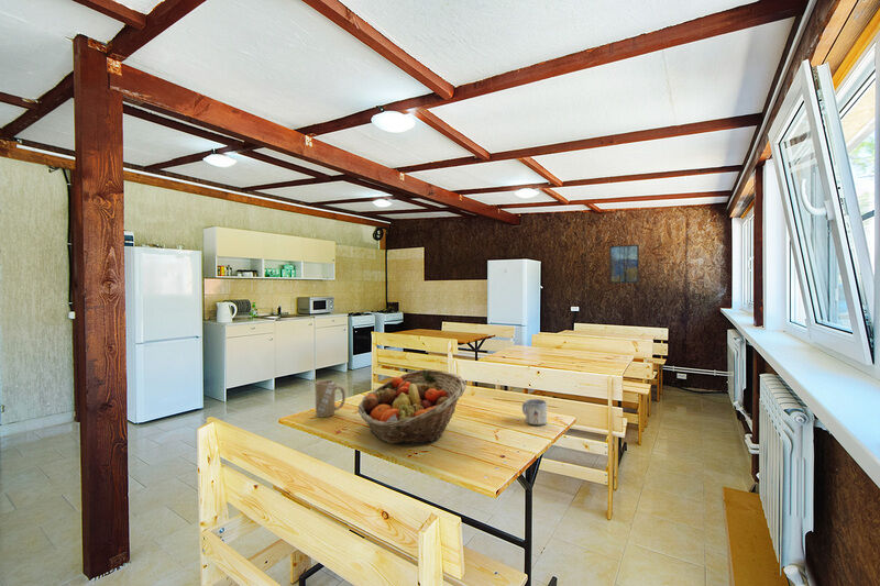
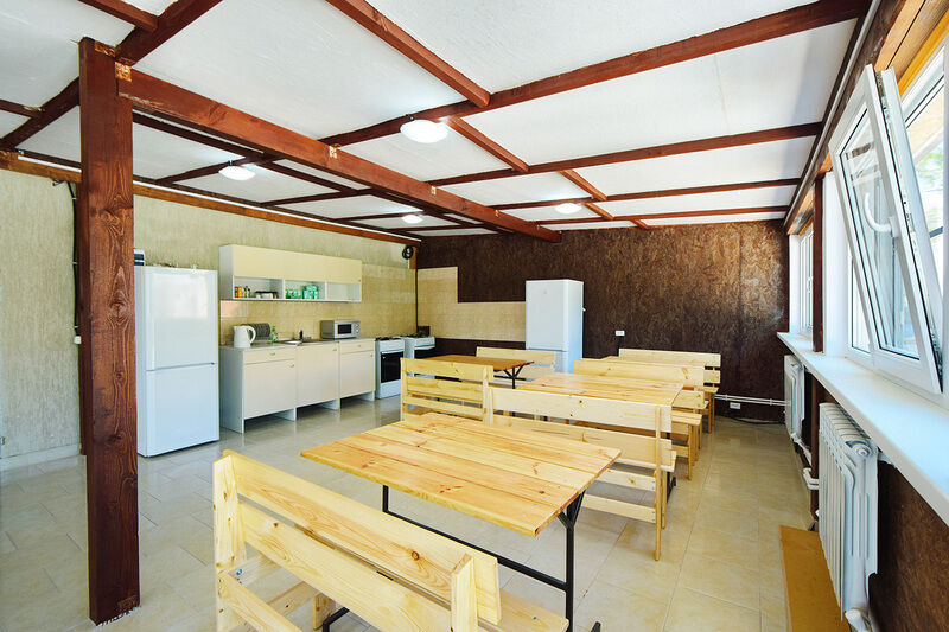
- fruit basket (411, 403)
- mug (329, 397)
- mug (532, 410)
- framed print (624, 264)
